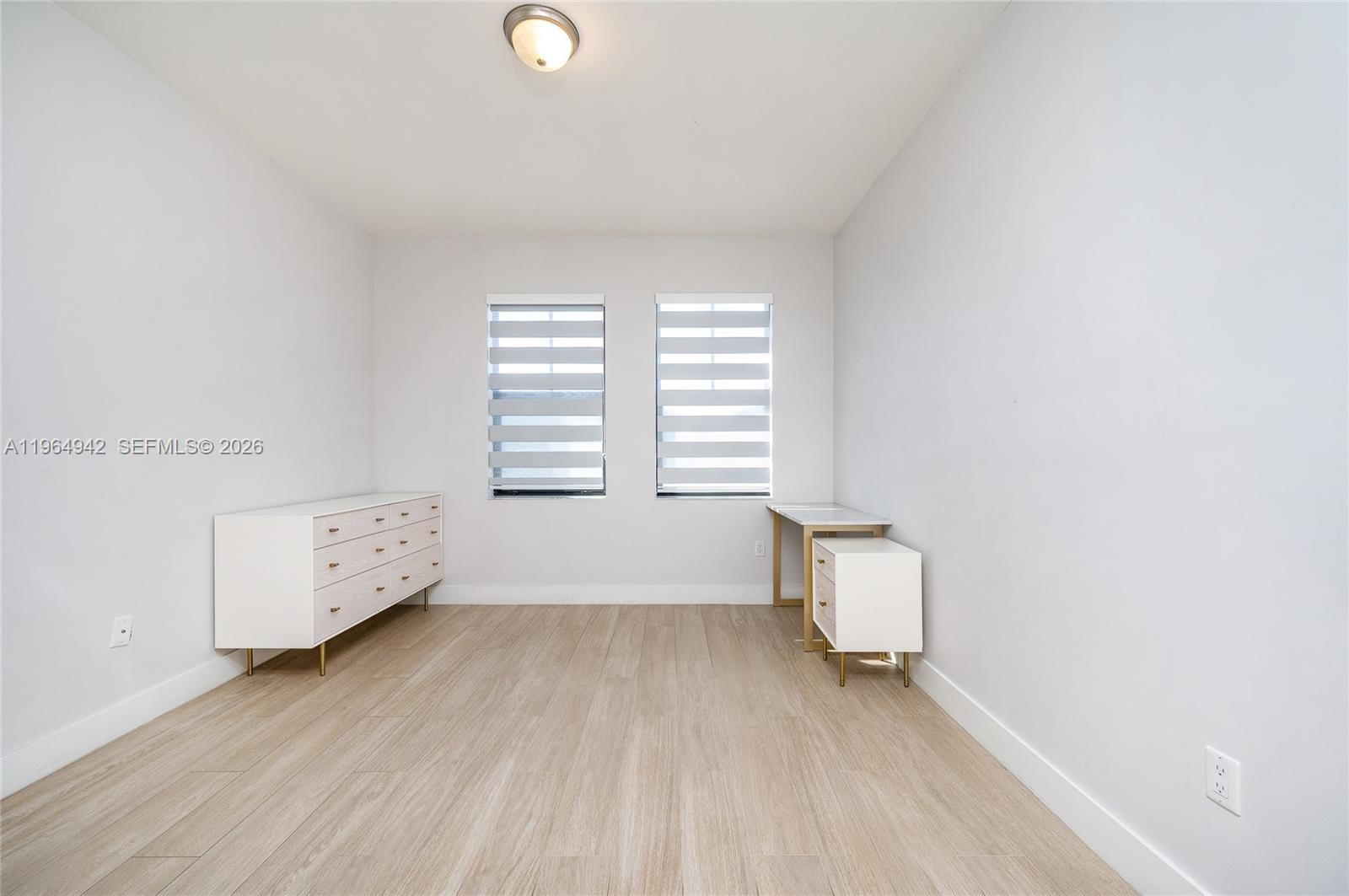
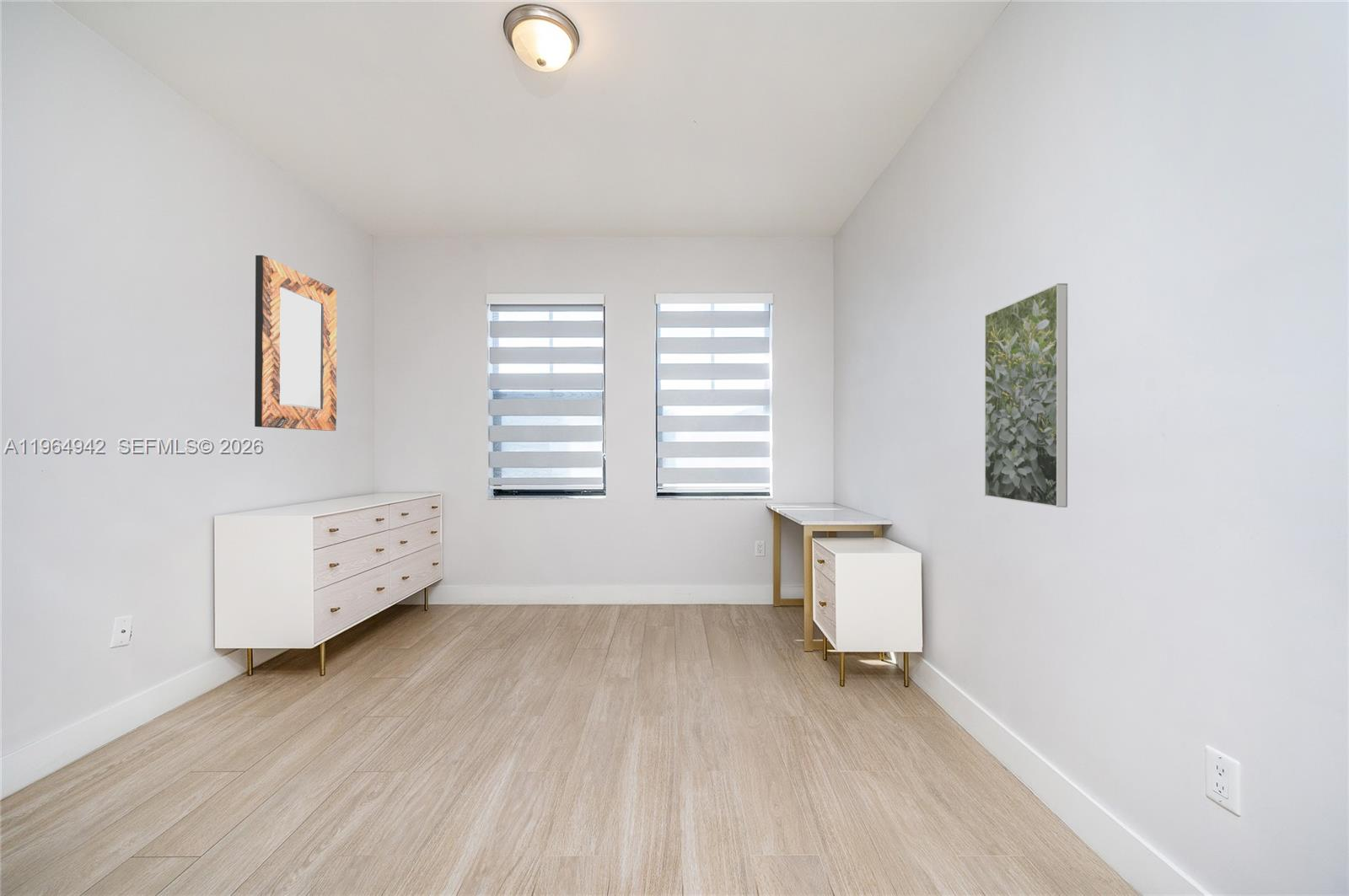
+ home mirror (299, 351)
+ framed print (1021, 400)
